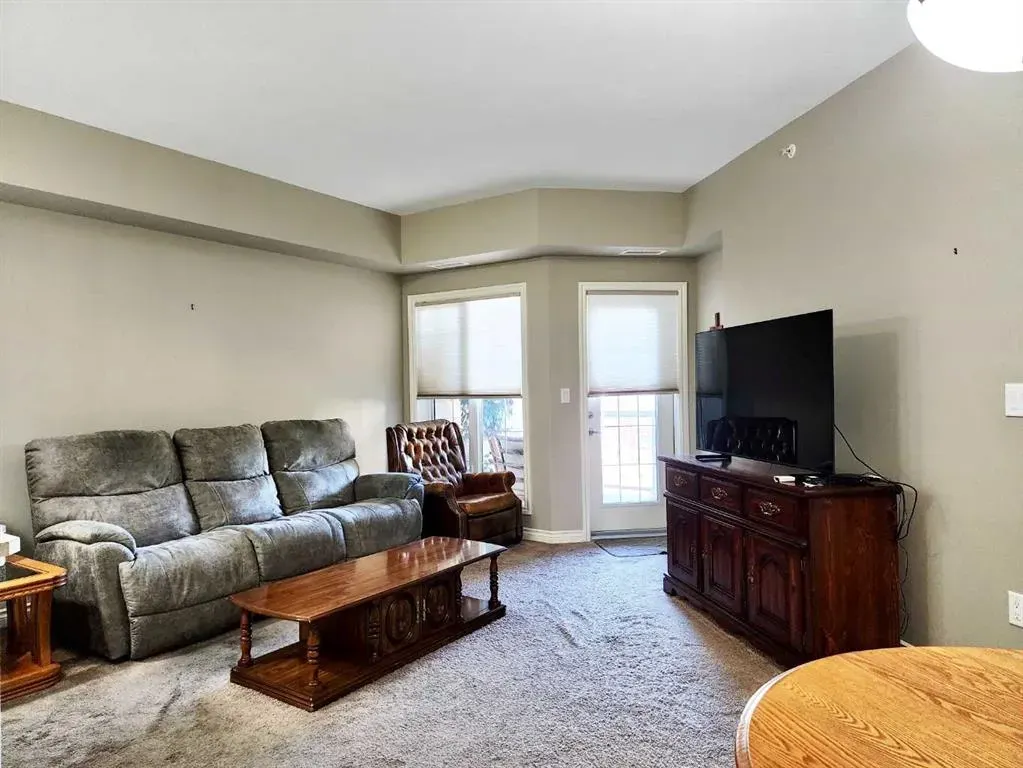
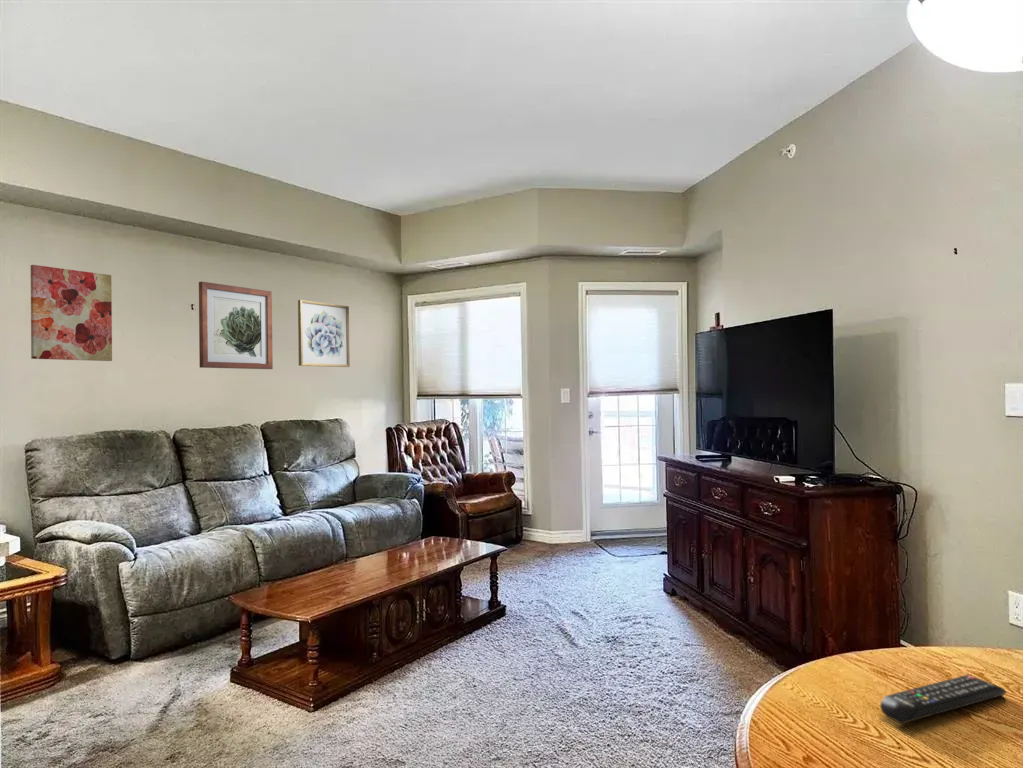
+ remote control (944, 698)
+ wall art (73, 315)
+ wall art (324, 334)
+ wall art (237, 327)
